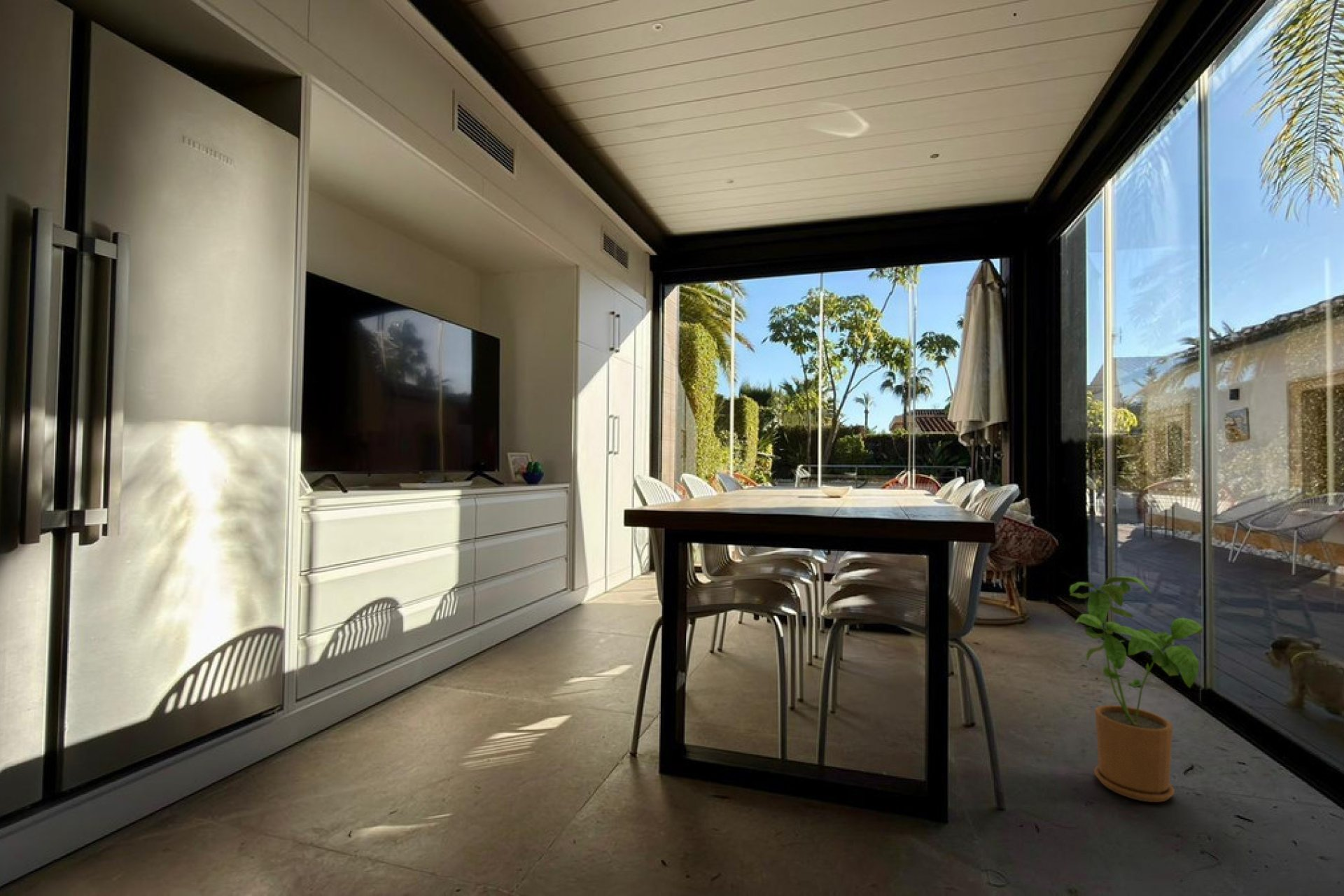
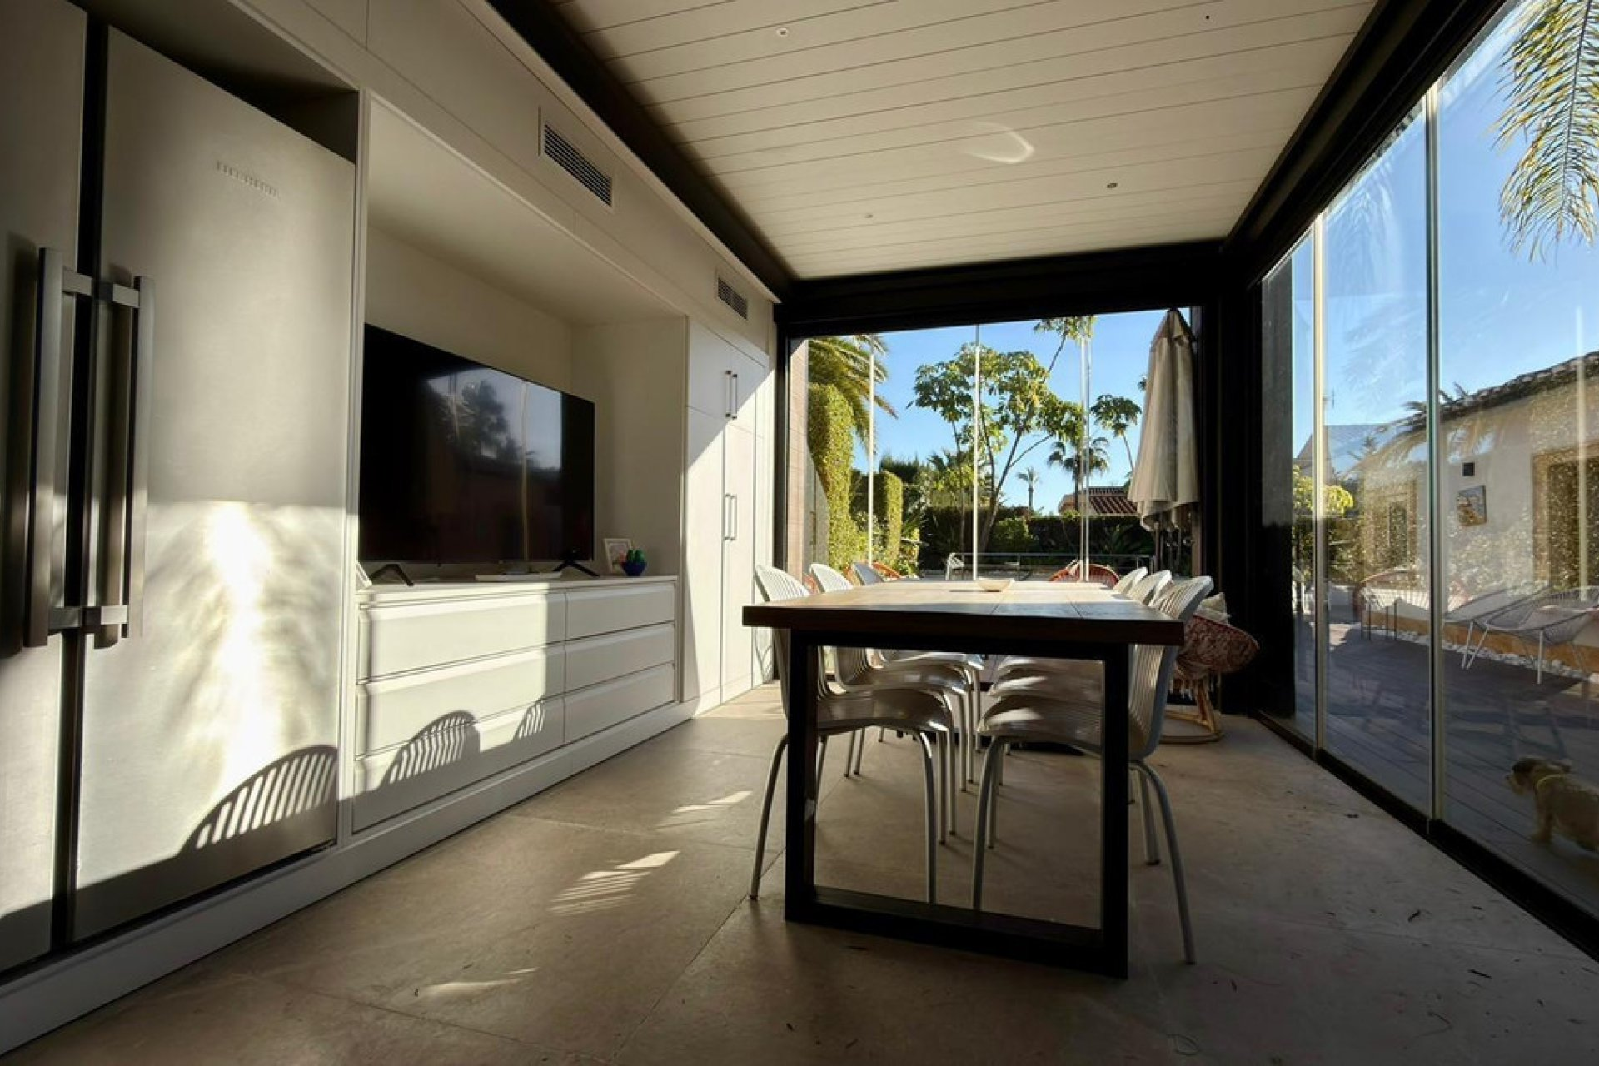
- house plant (1138, 682)
